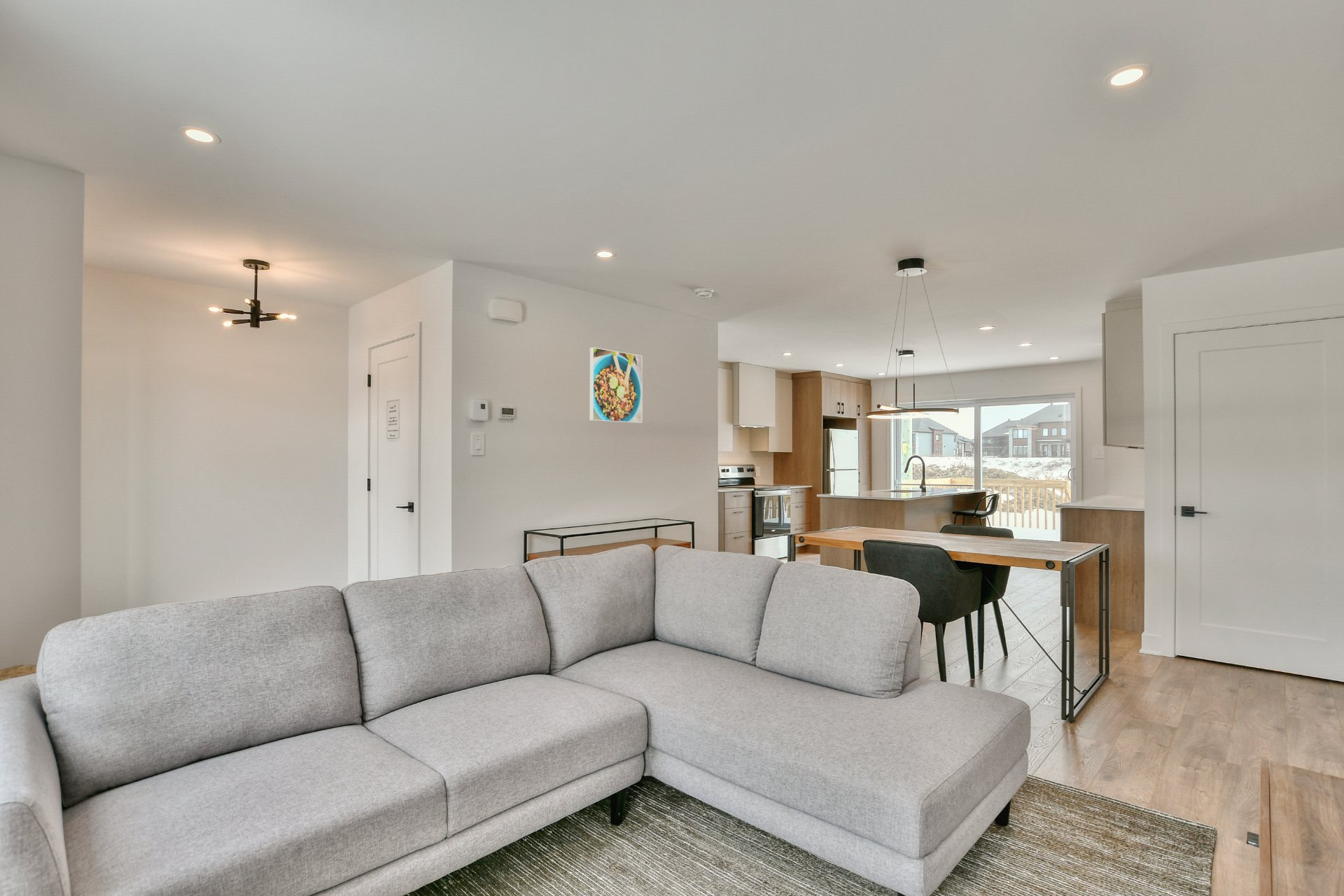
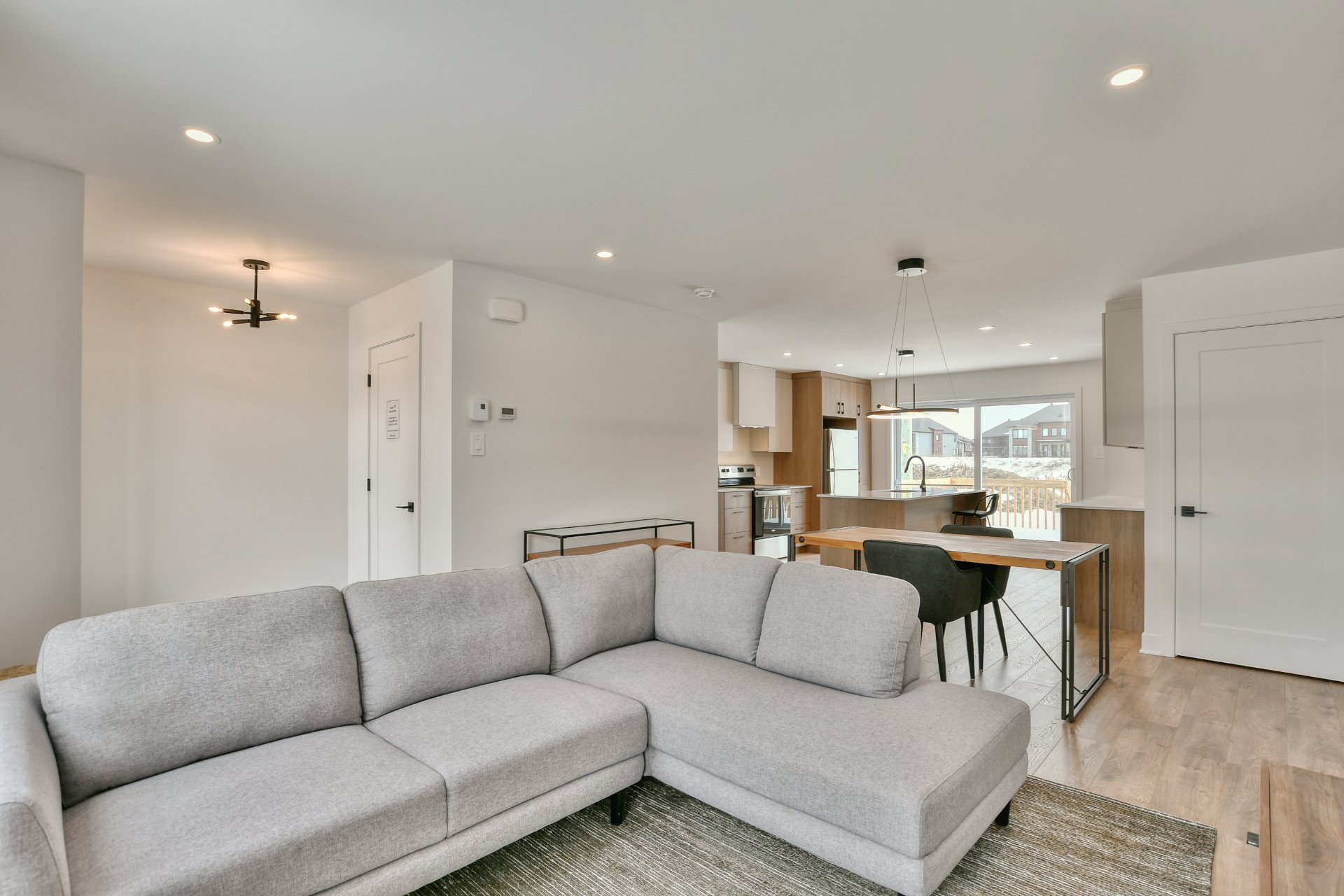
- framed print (617, 386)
